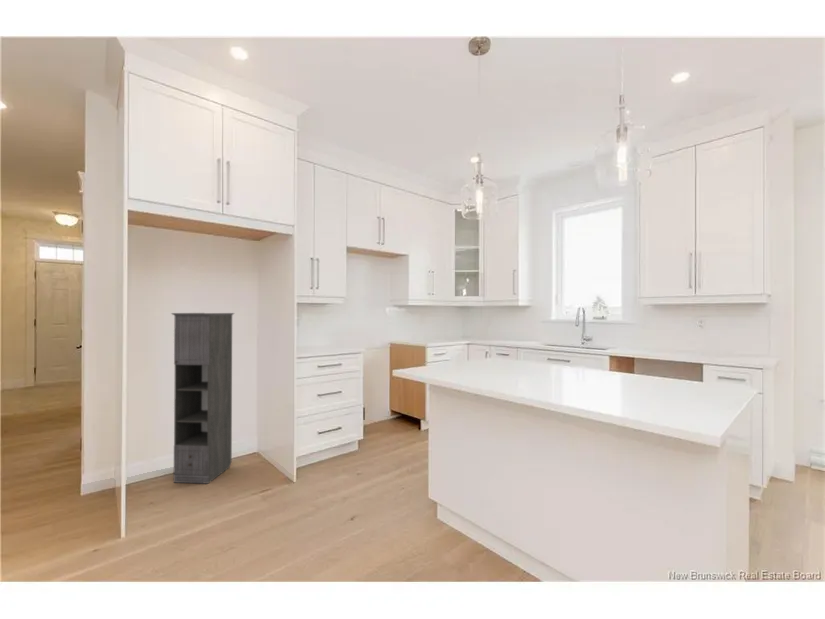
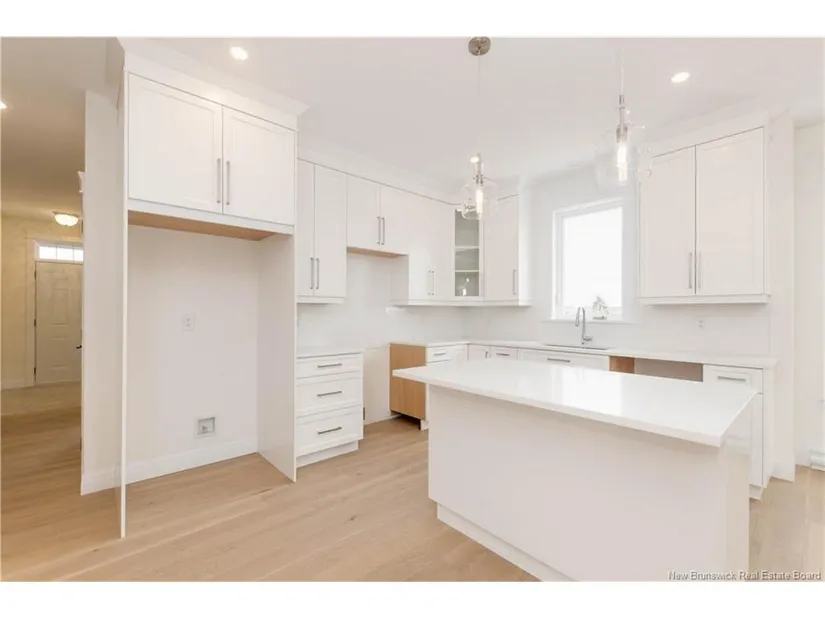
- storage cabinet (203, 393)
